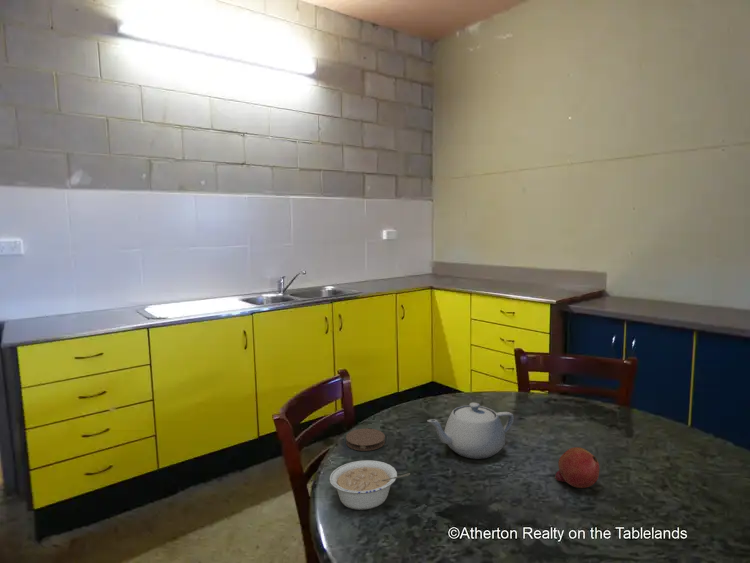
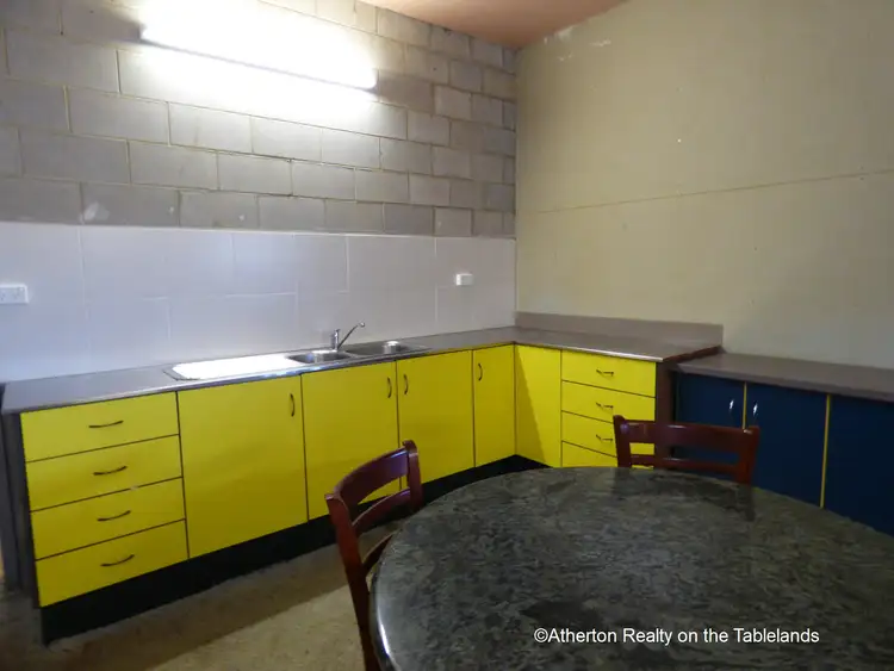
- fruit (577, 467)
- teapot (472, 427)
- legume (366, 483)
- coaster (365, 439)
